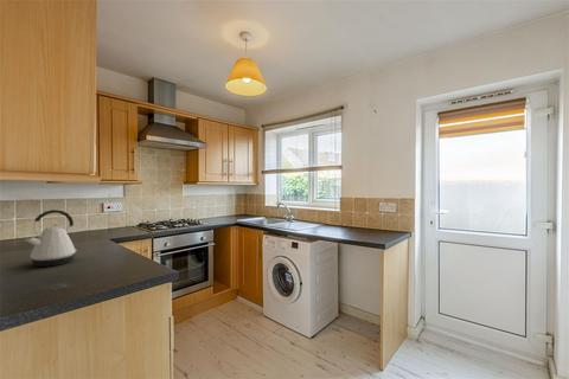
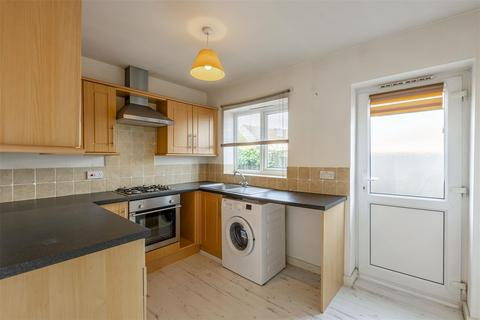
- kettle (52, 236)
